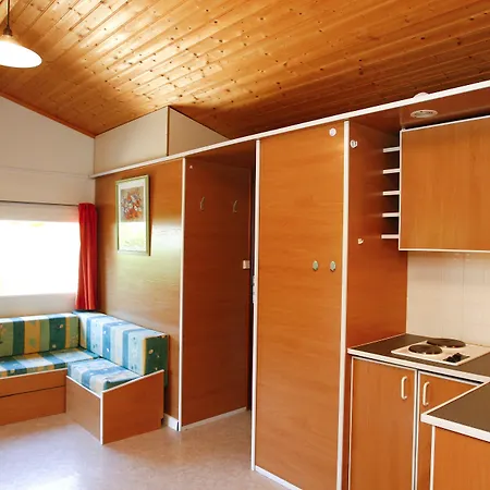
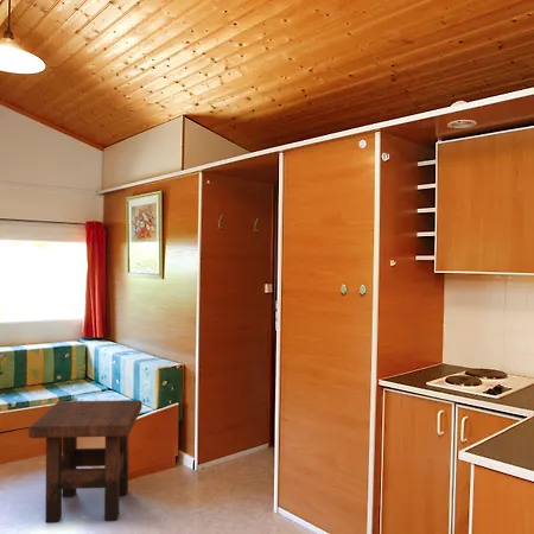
+ side table (89, 458)
